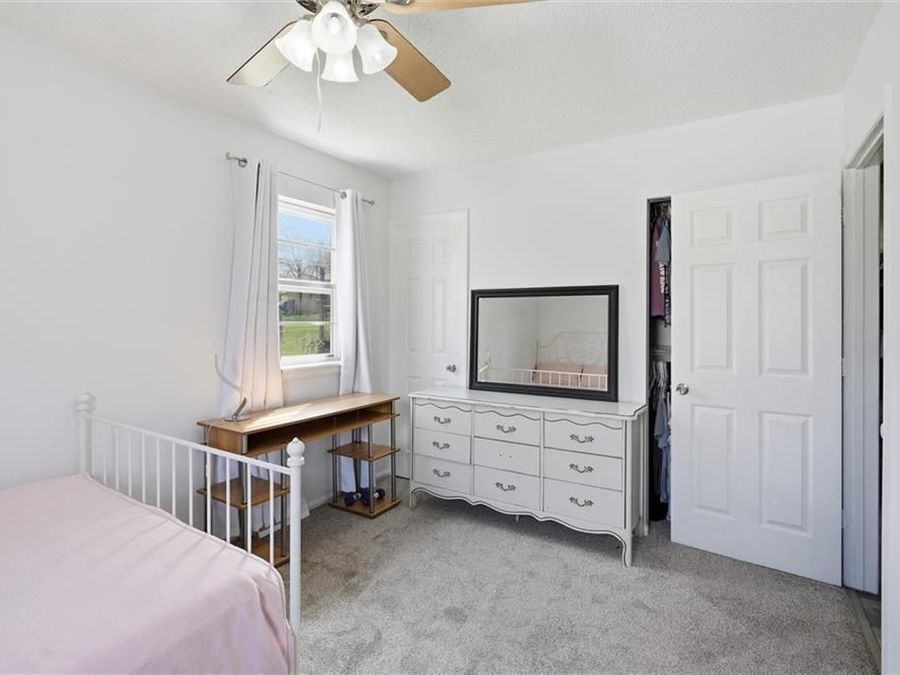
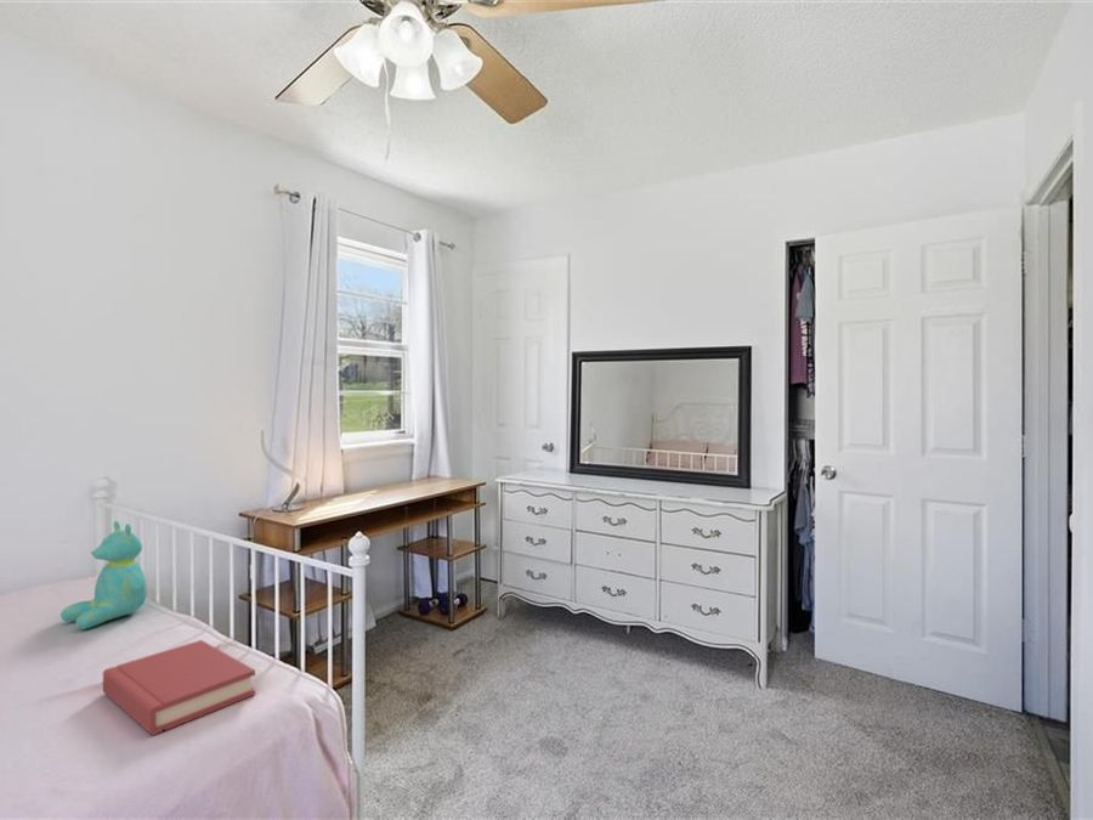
+ teddy bear (106, 571)
+ hardback book (179, 682)
